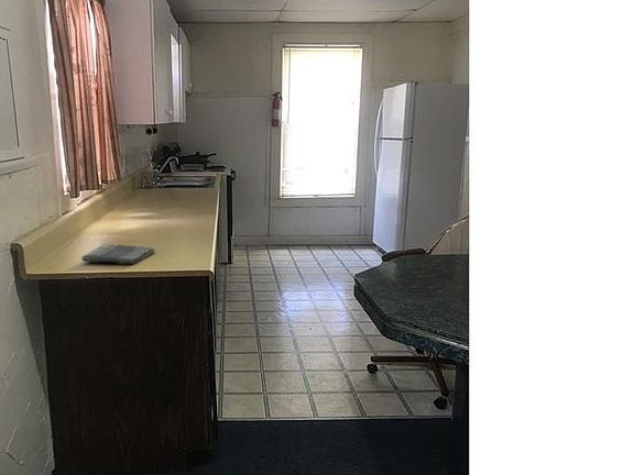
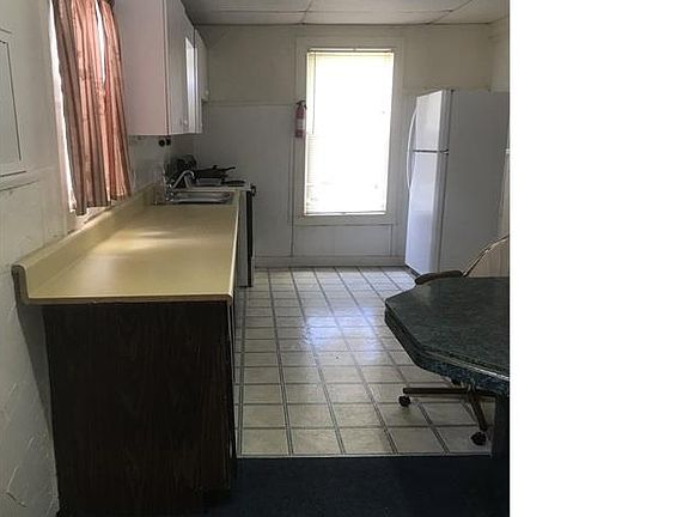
- dish towel (120, 252)
